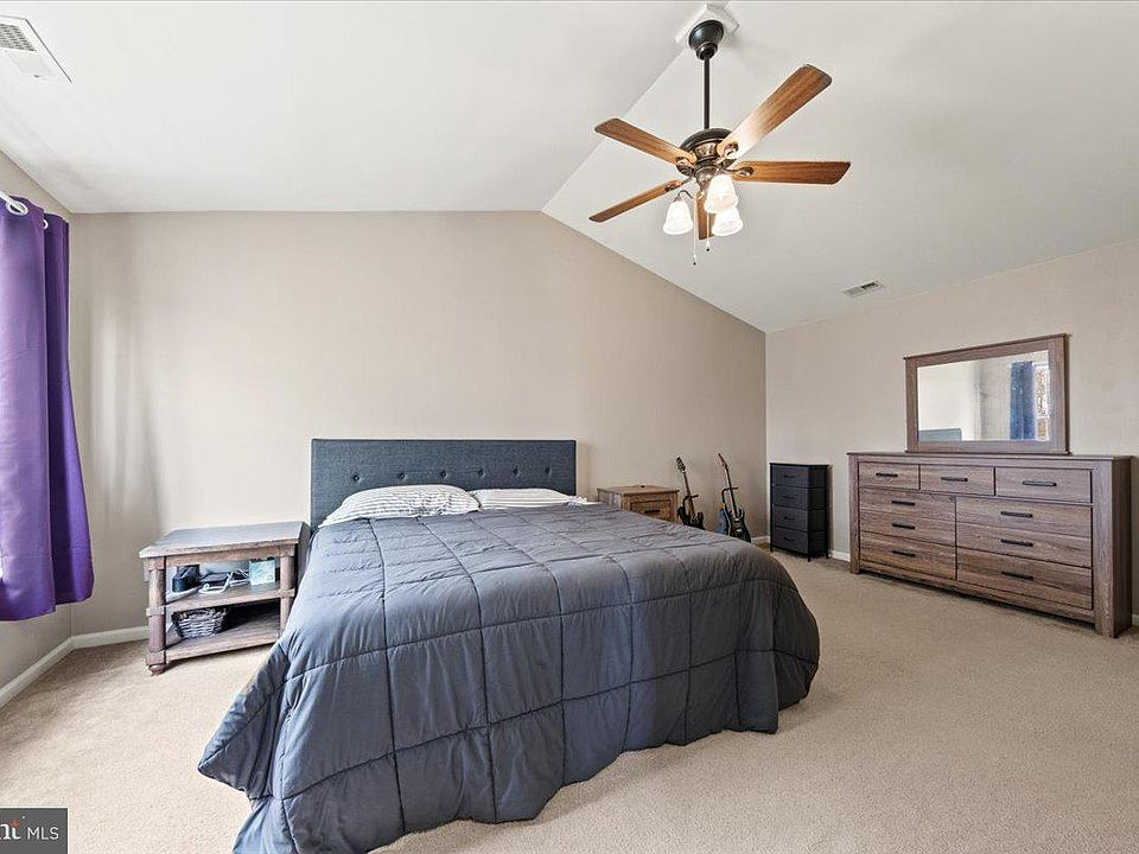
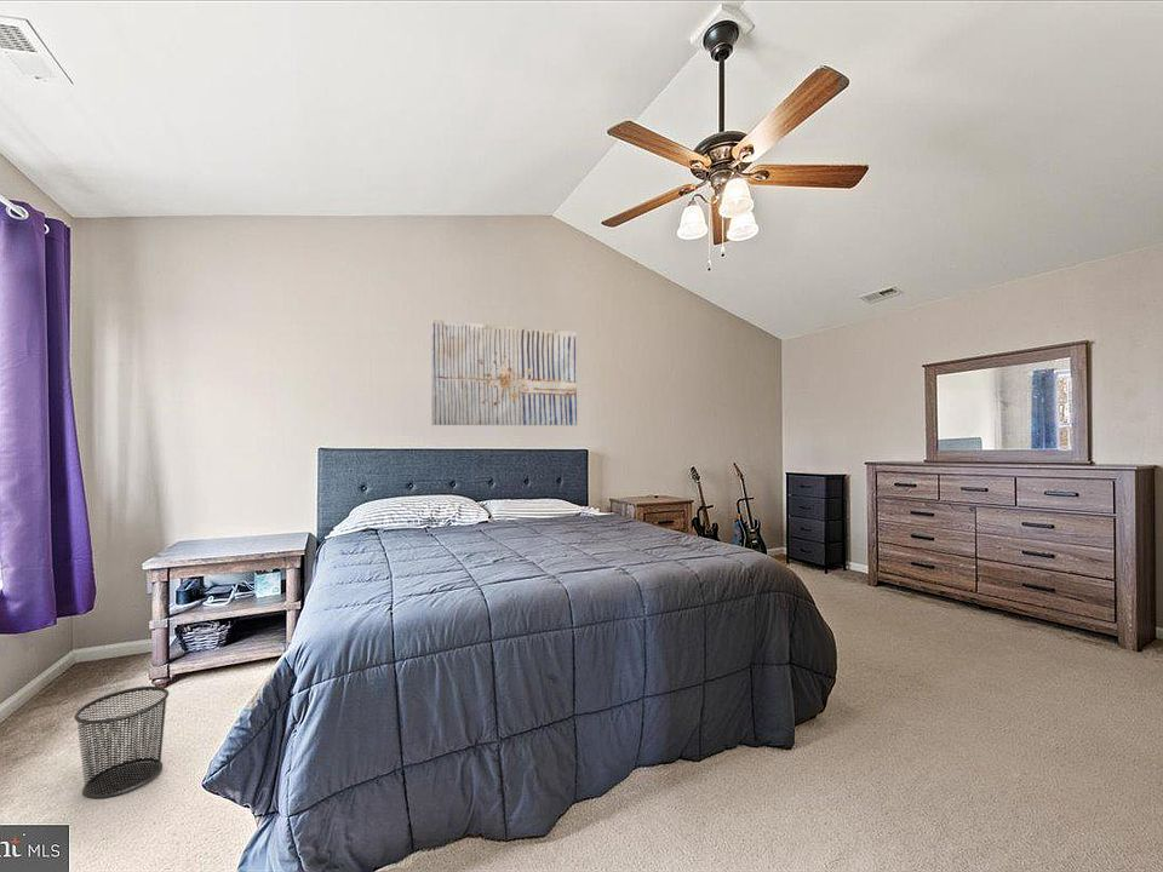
+ waste bin (124, 740)
+ wall art (508, 375)
